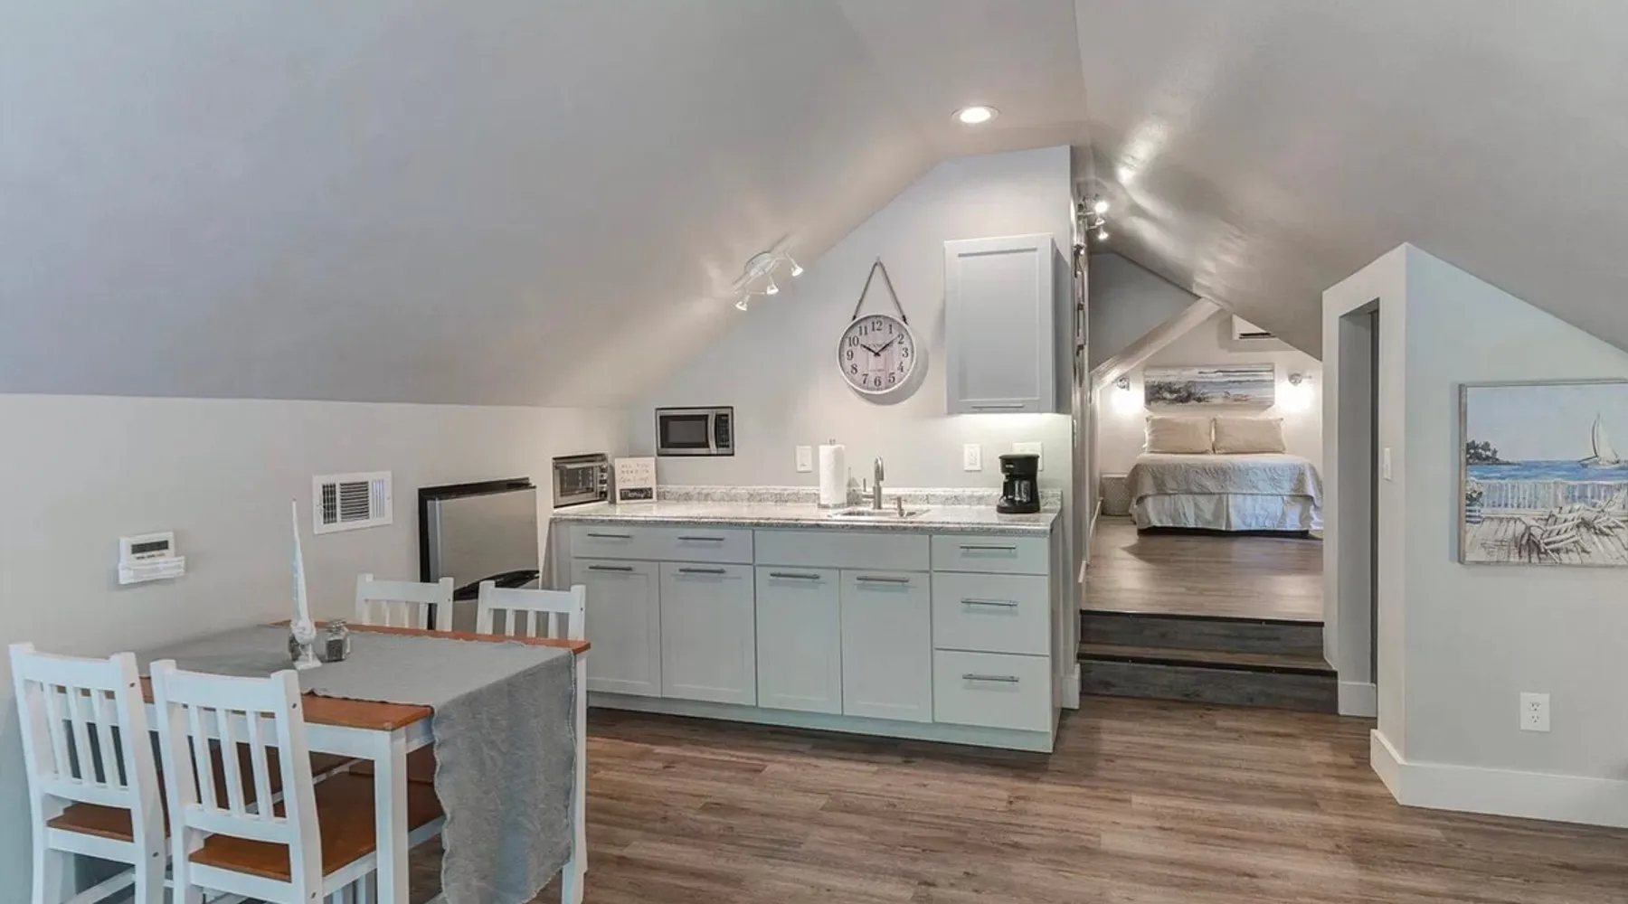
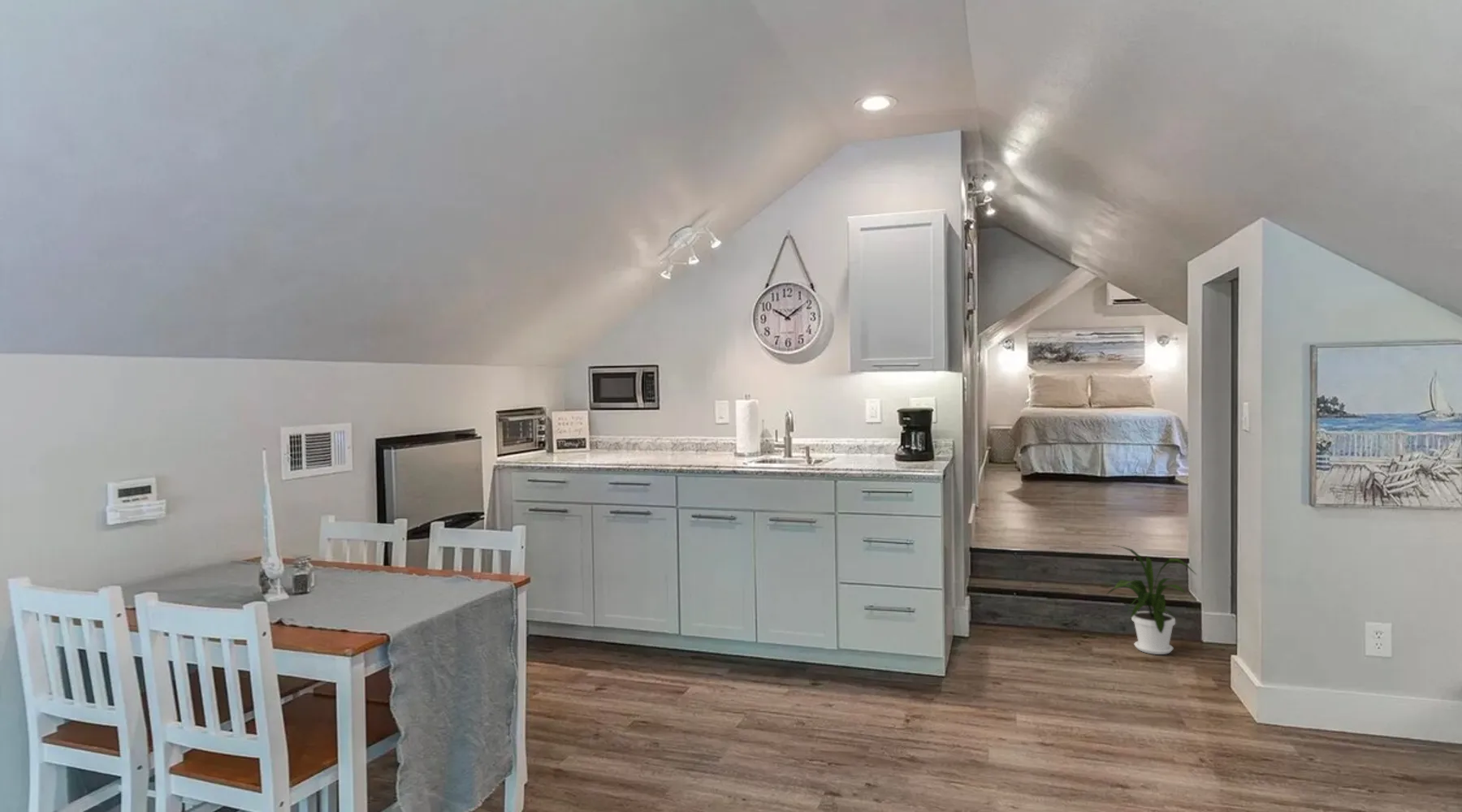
+ house plant (1149, 598)
